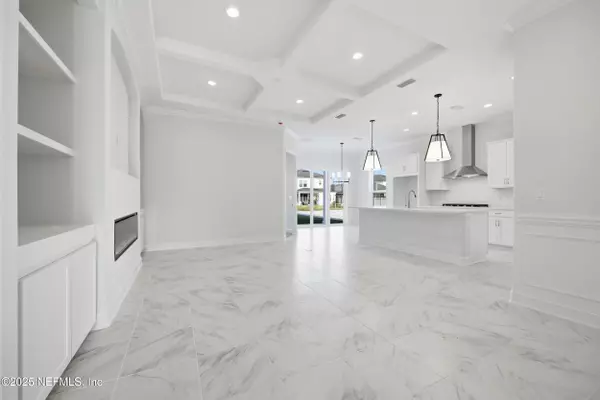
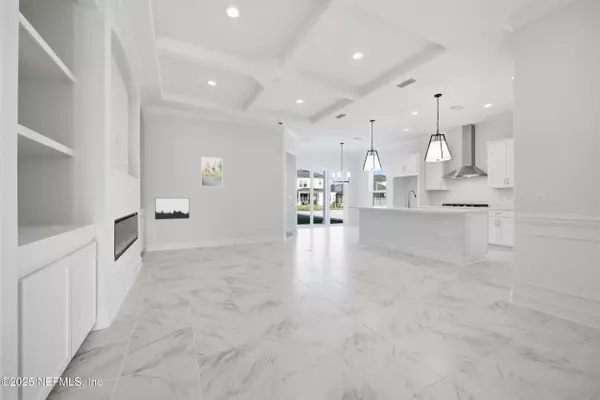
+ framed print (211, 172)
+ wall art (172, 208)
